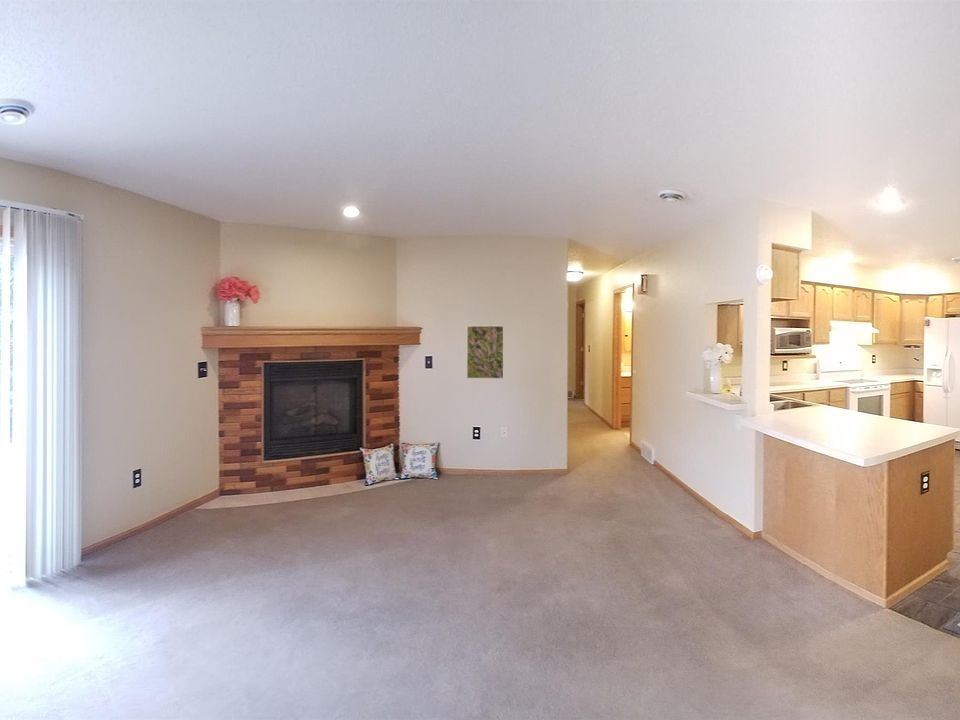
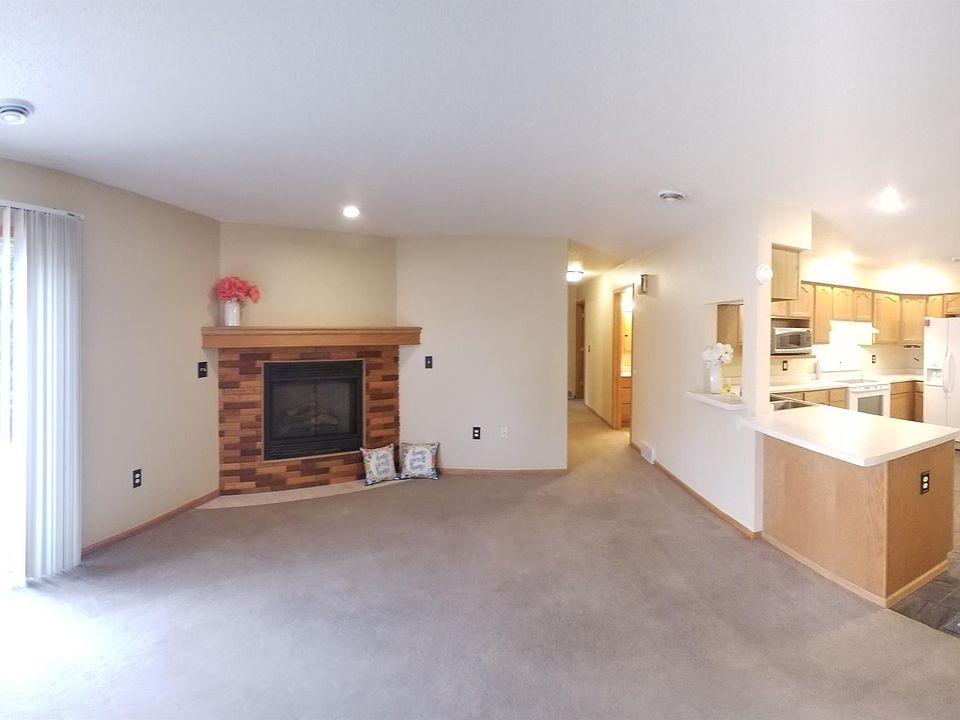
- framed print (485, 352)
